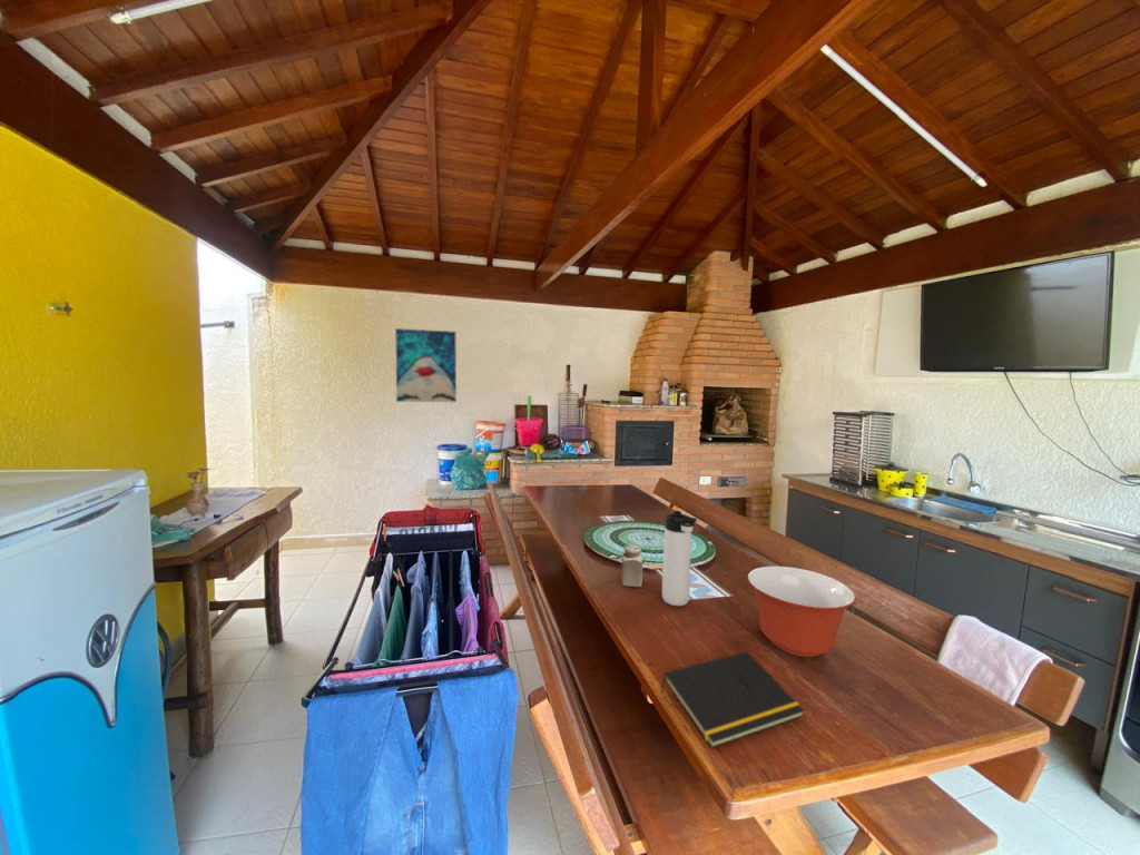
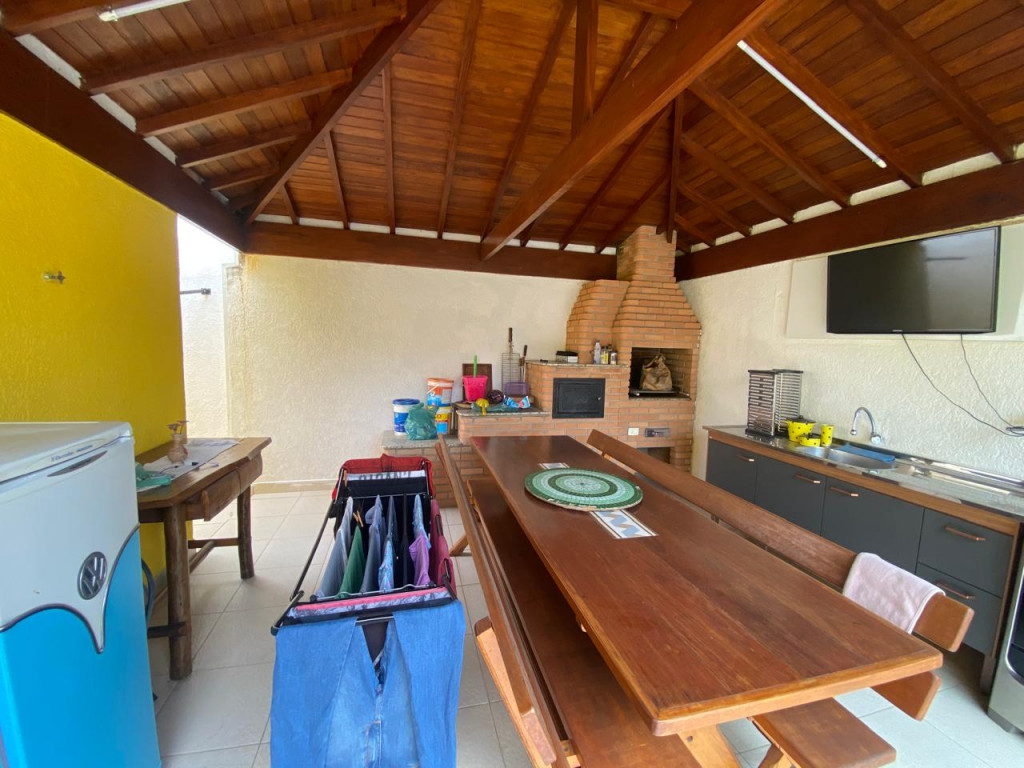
- salt shaker (631, 564)
- wall art (426, 366)
- mixing bowl (797, 613)
- thermos bottle (679, 559)
- notepad (730, 692)
